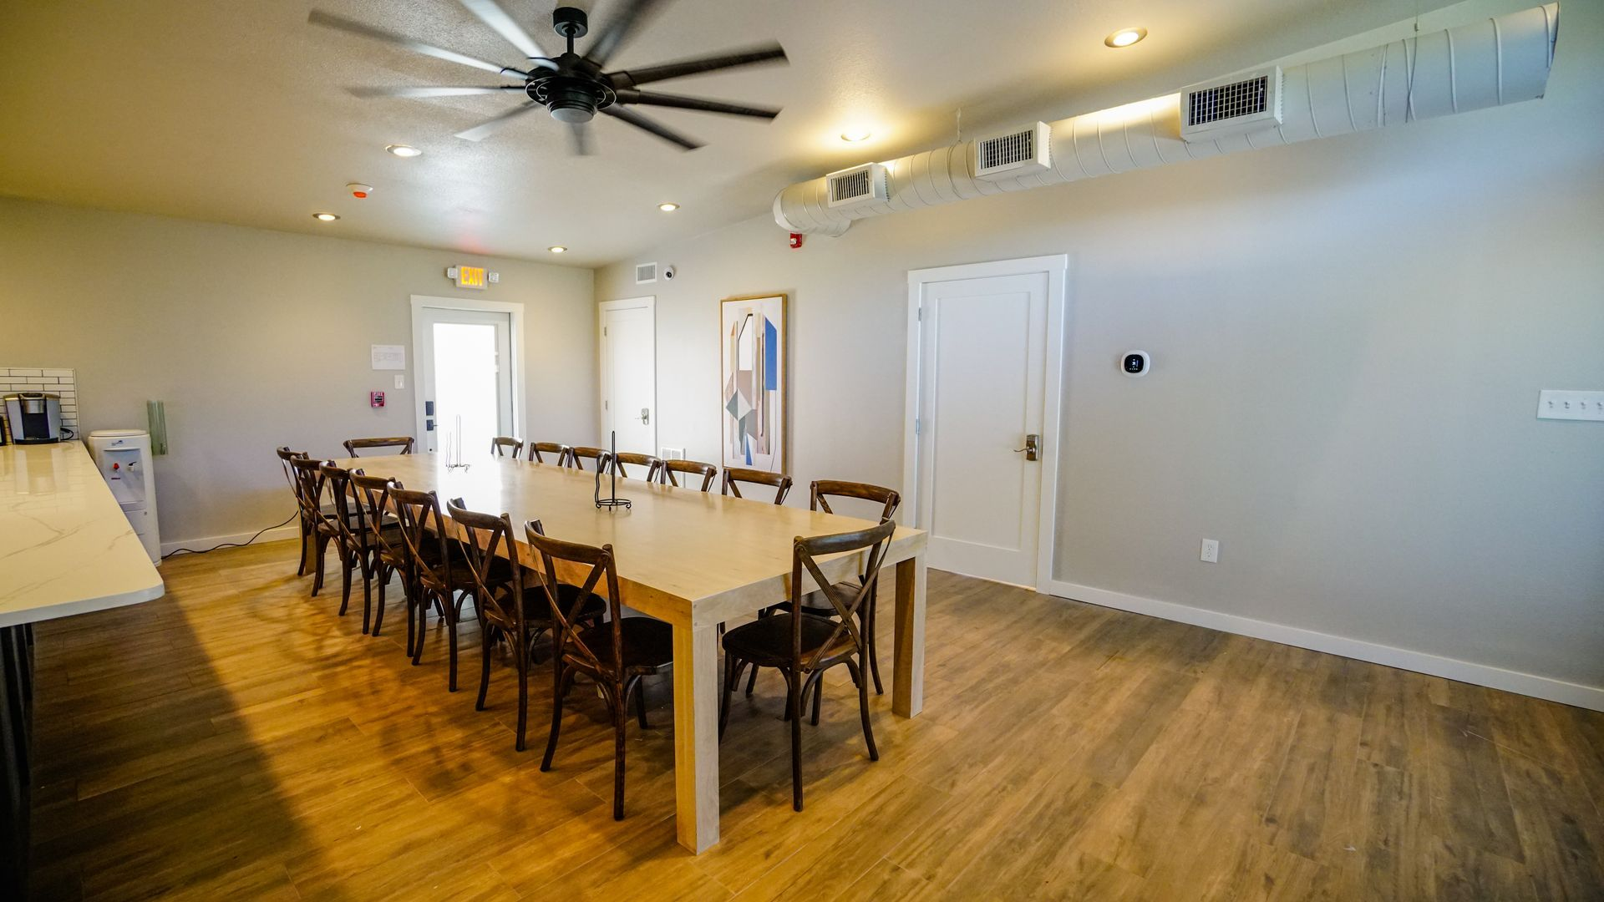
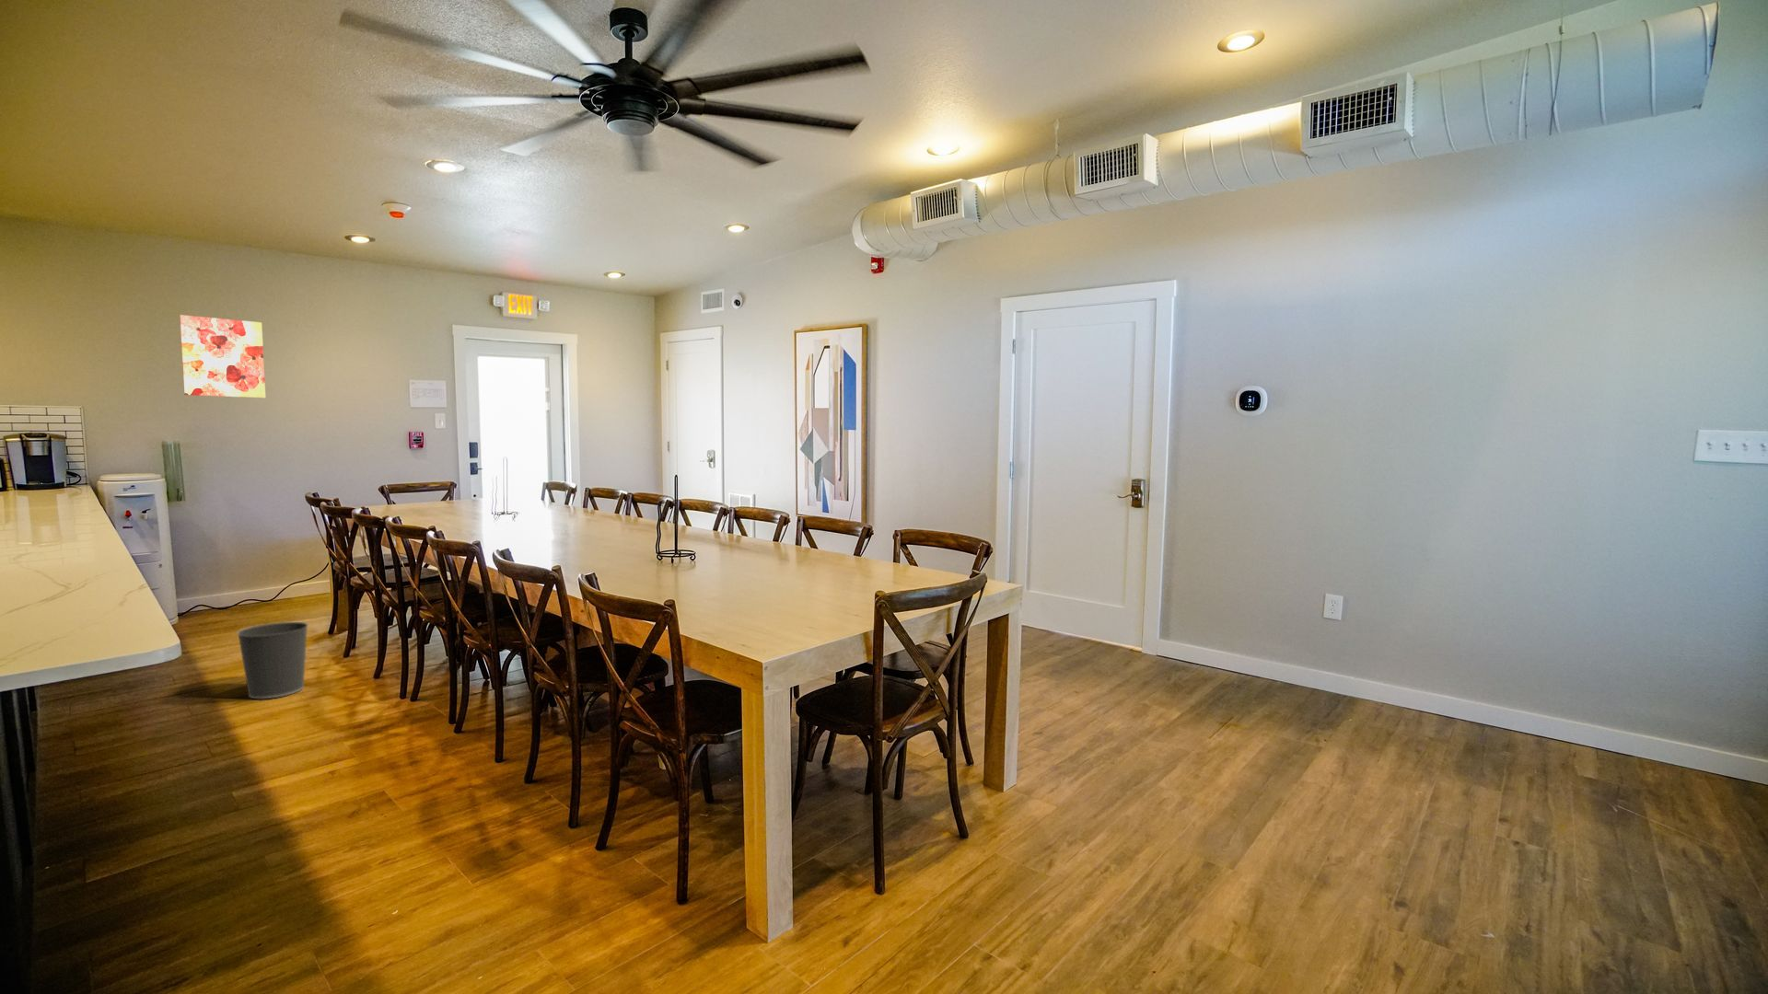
+ wastebasket (274, 660)
+ wall art (223, 357)
